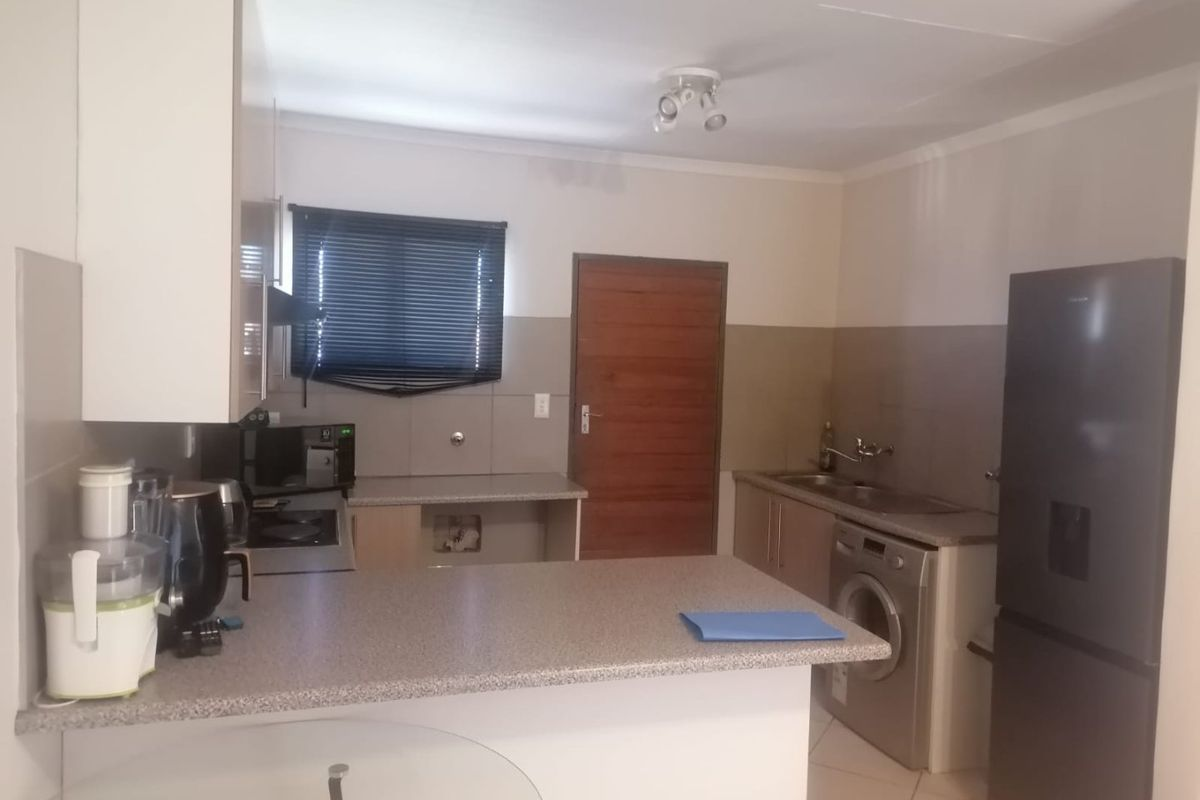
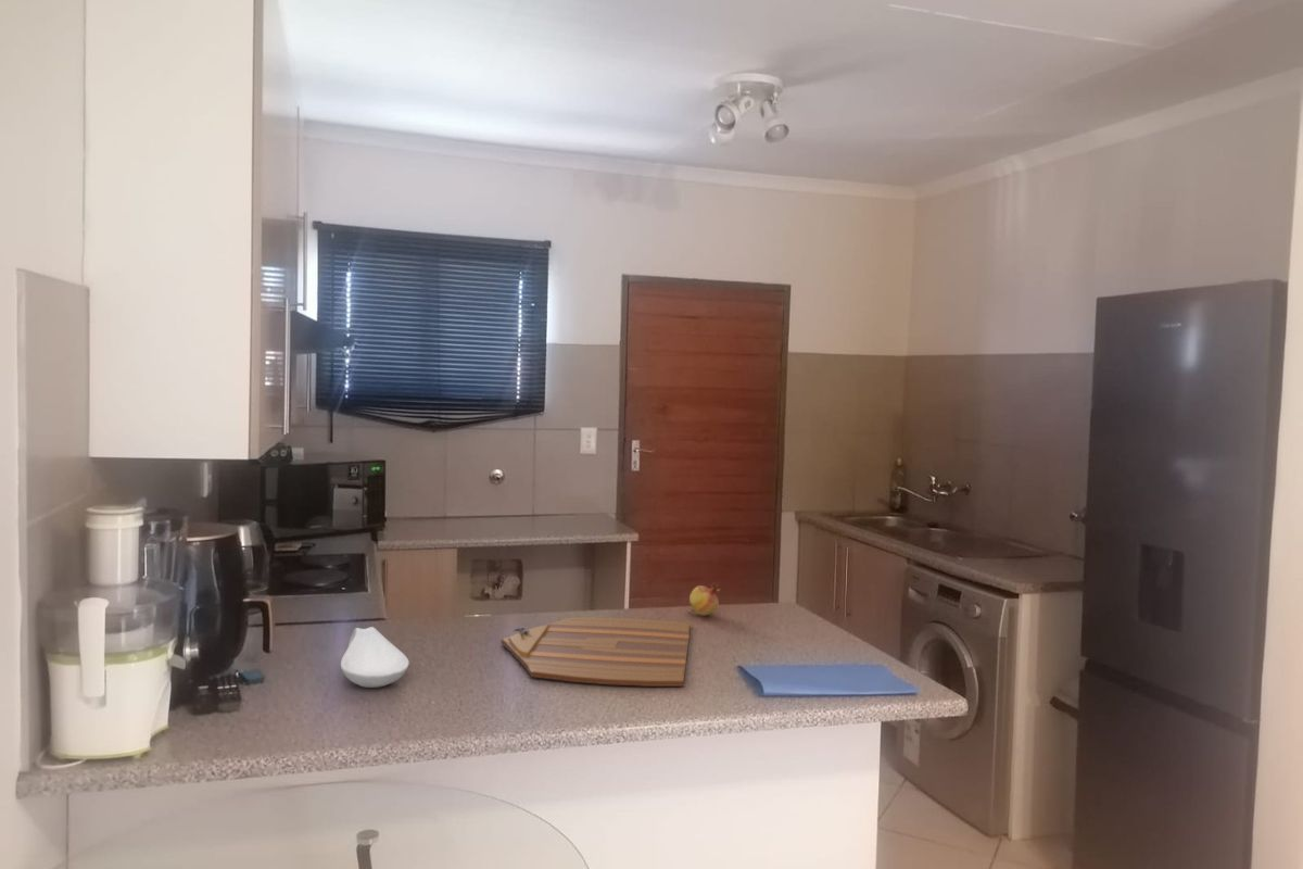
+ cutting board (593, 642)
+ fruit (705, 599)
+ spoon rest (368, 654)
